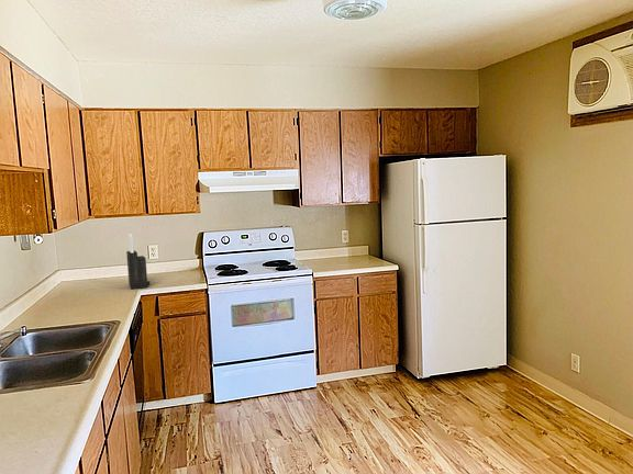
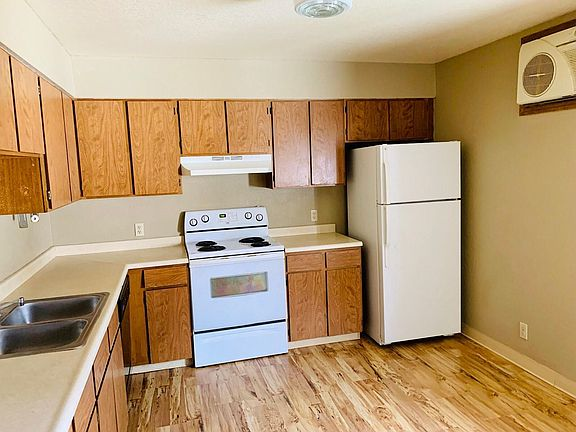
- knife block (137, 260)
